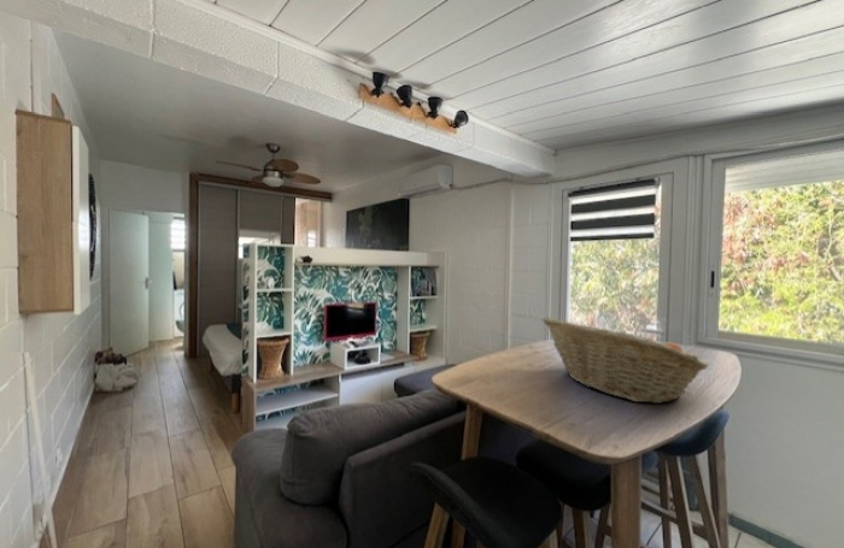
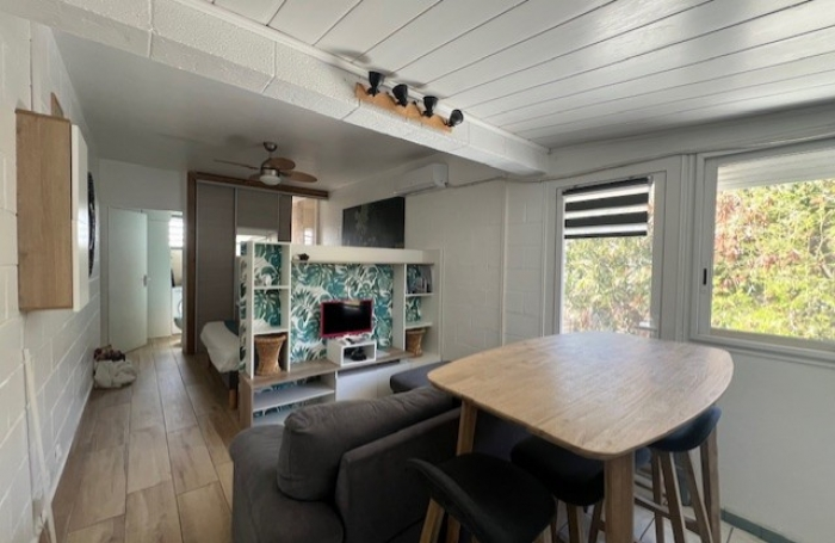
- fruit basket (614, 352)
